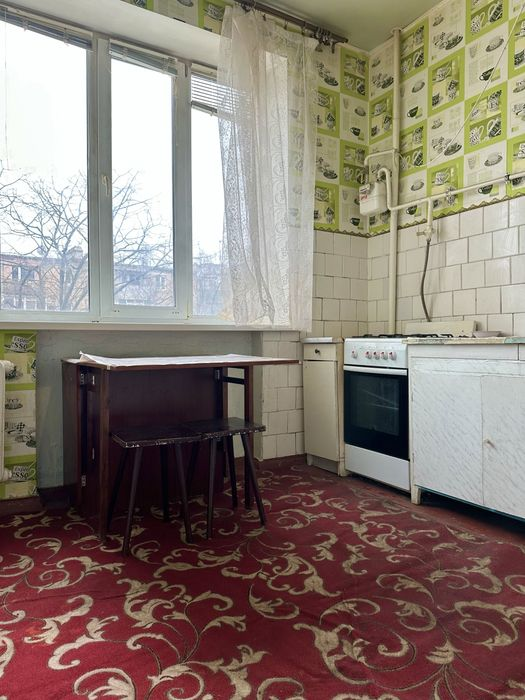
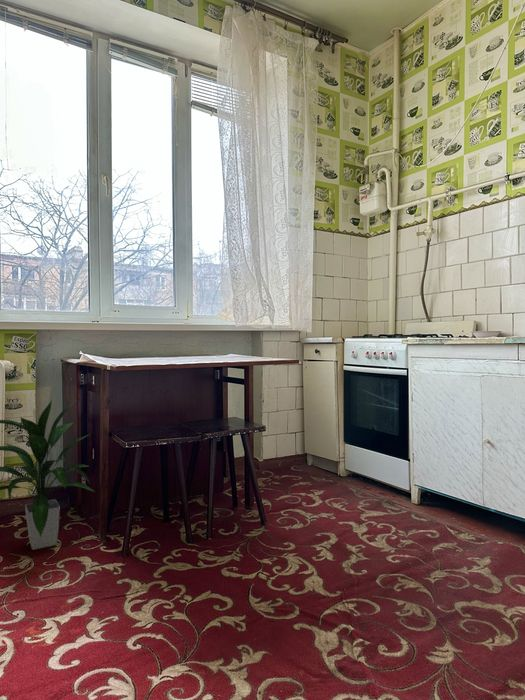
+ indoor plant (39, 473)
